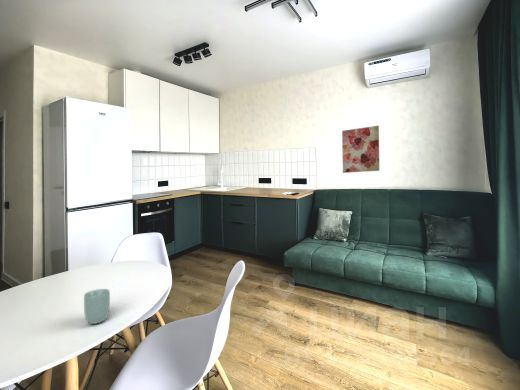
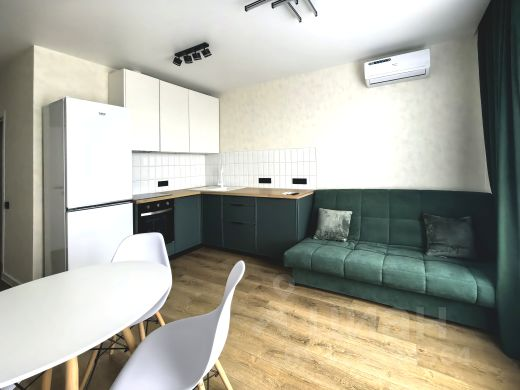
- cup (97, 306)
- wall art (360, 150)
